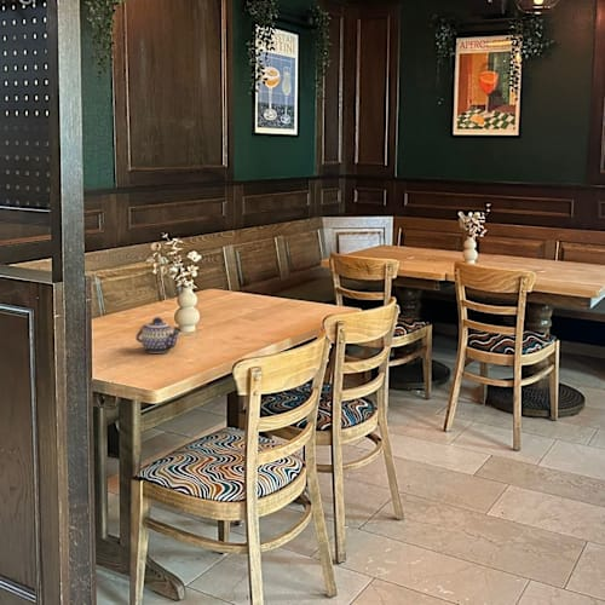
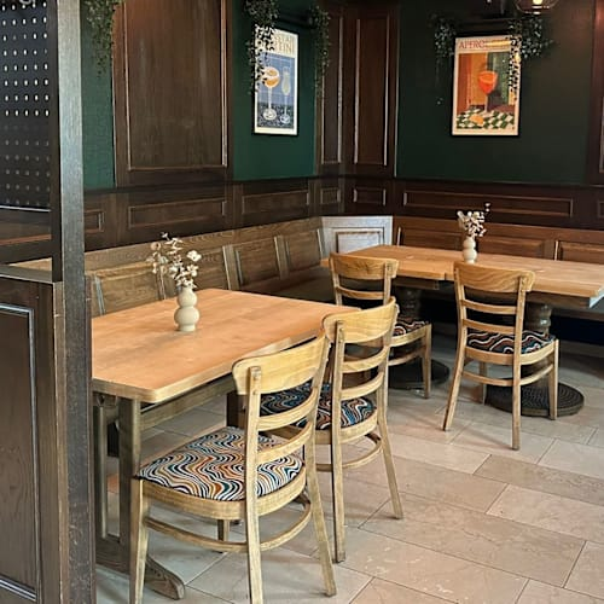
- teapot (159, 334)
